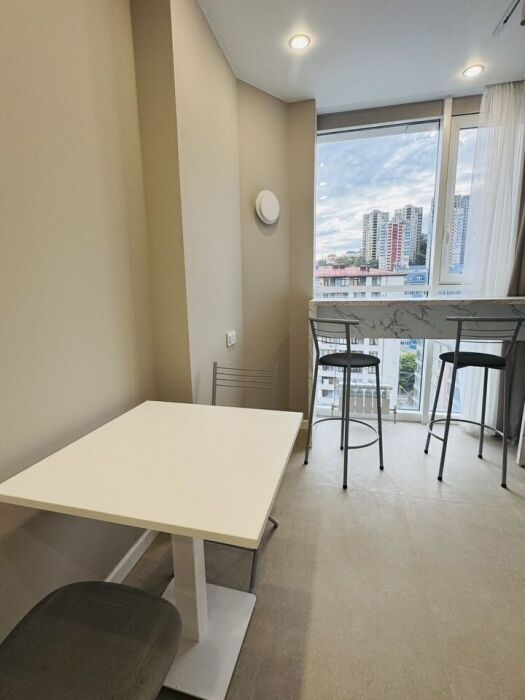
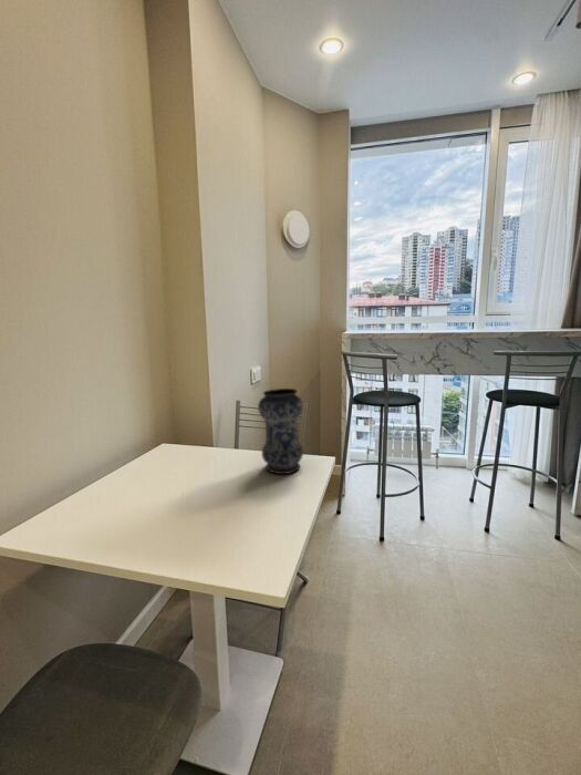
+ vase (280, 430)
